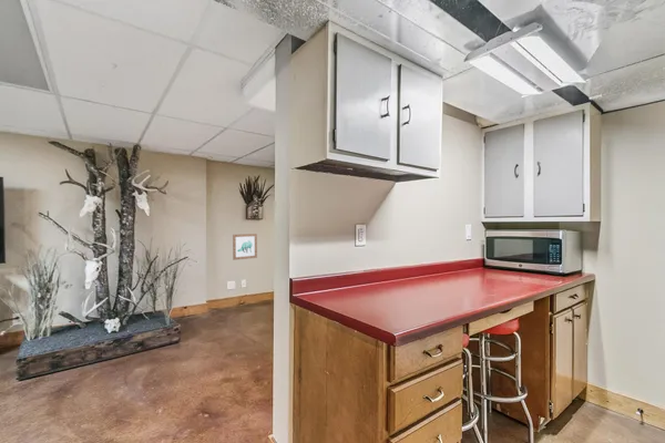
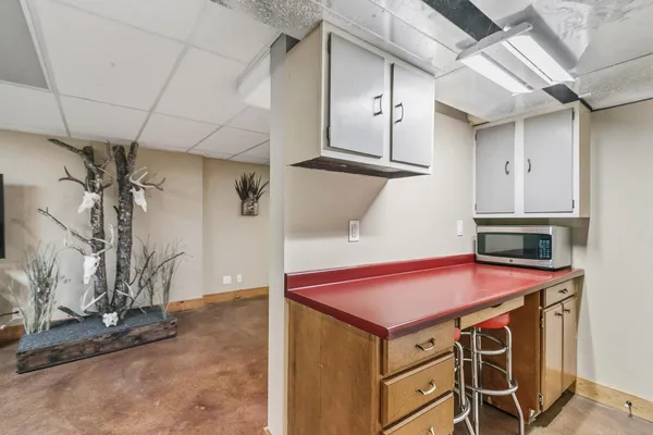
- wall art (245, 246)
